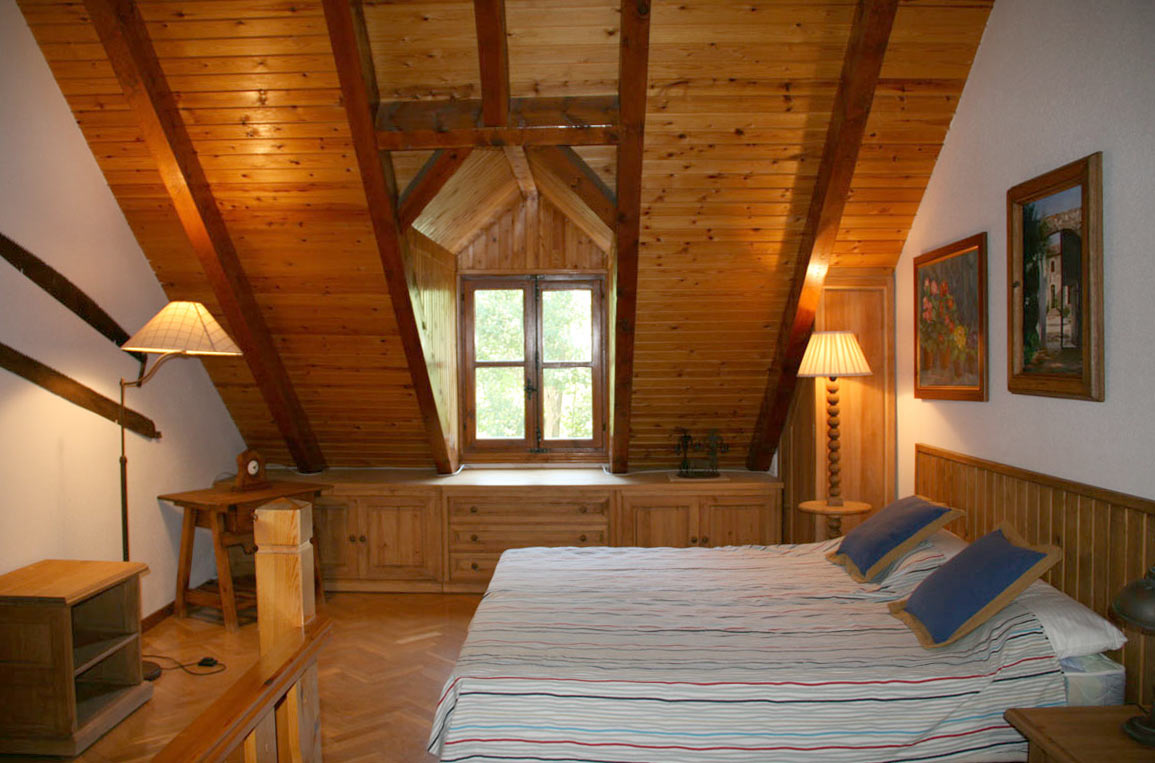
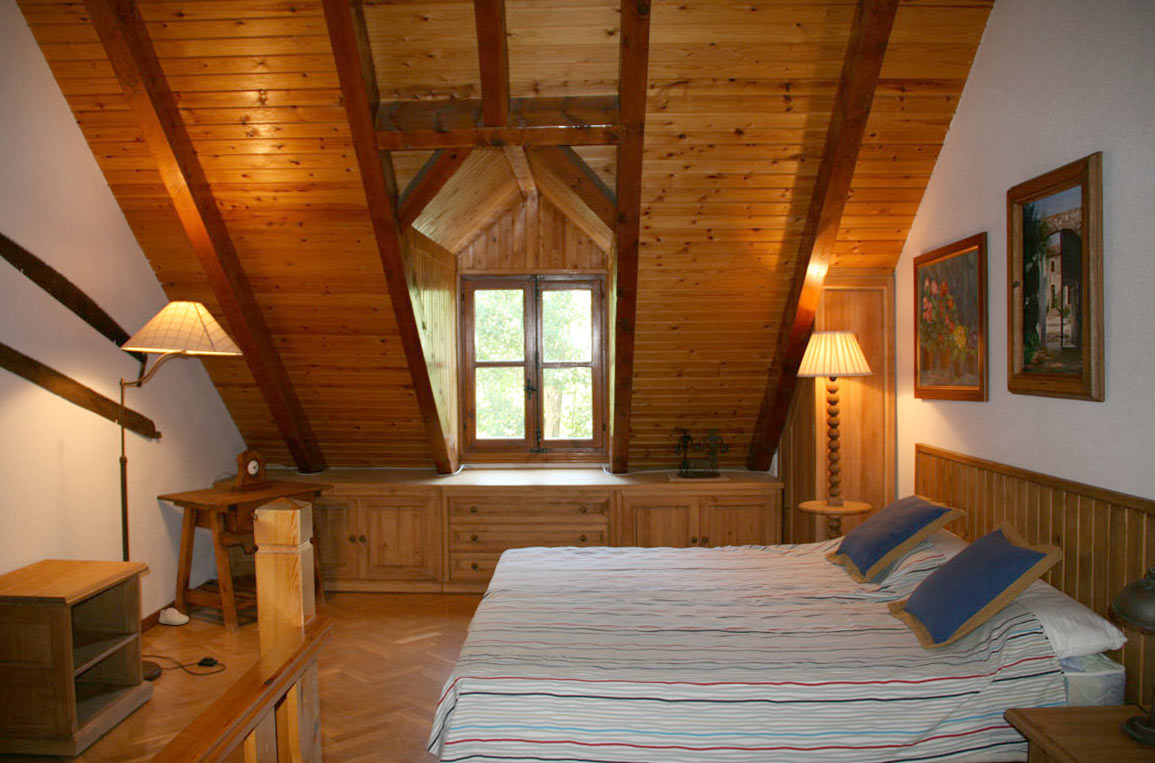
+ shoe (173, 615)
